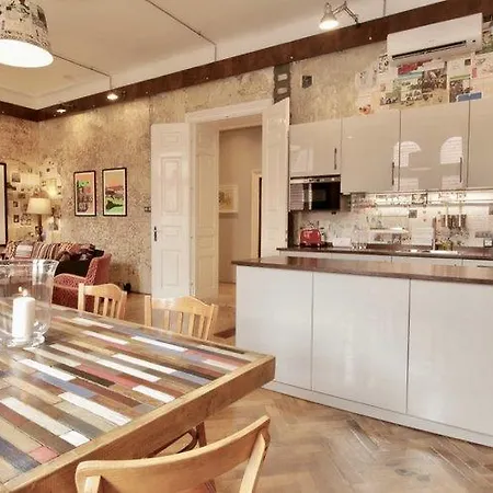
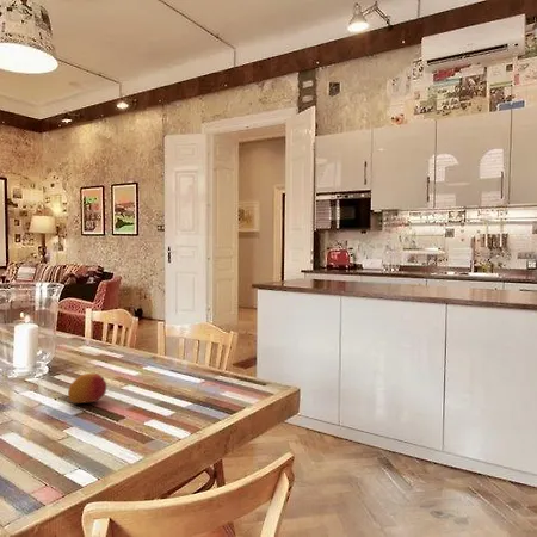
+ fruit (87, 387)
